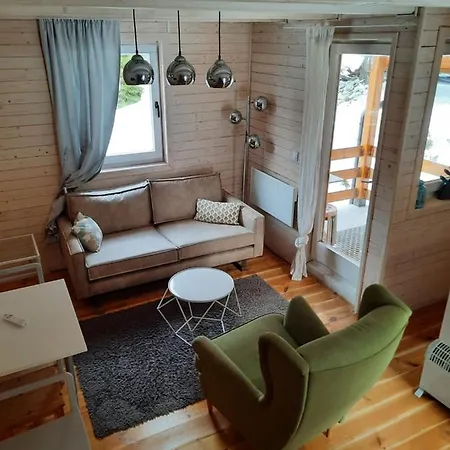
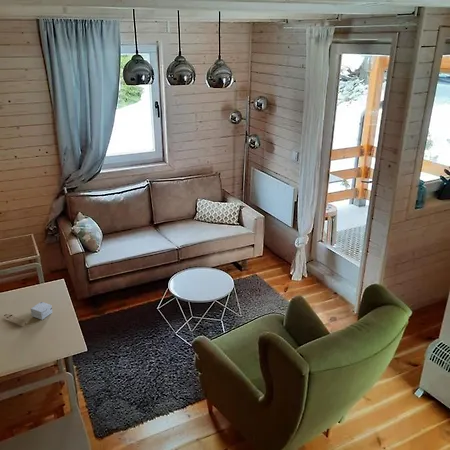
+ small box (41, 310)
